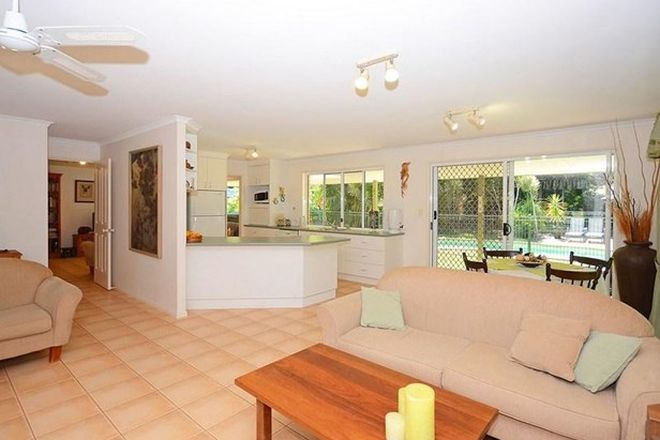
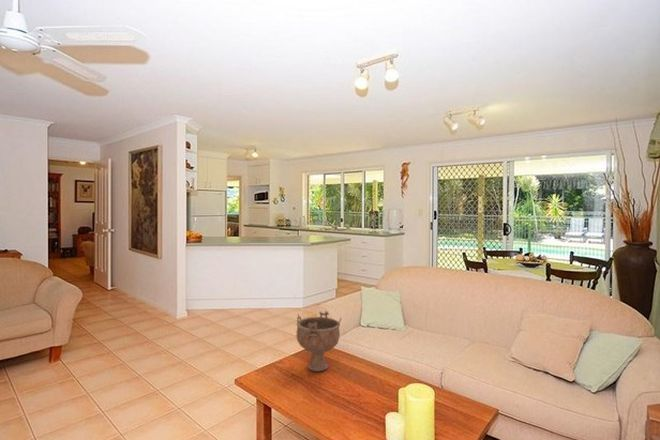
+ decorative bowl (318, 341)
